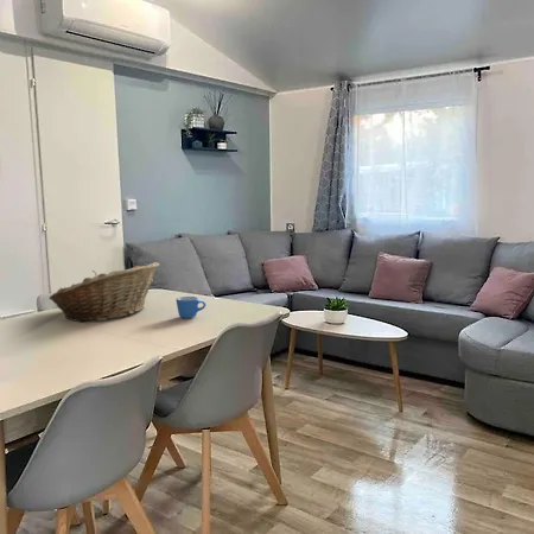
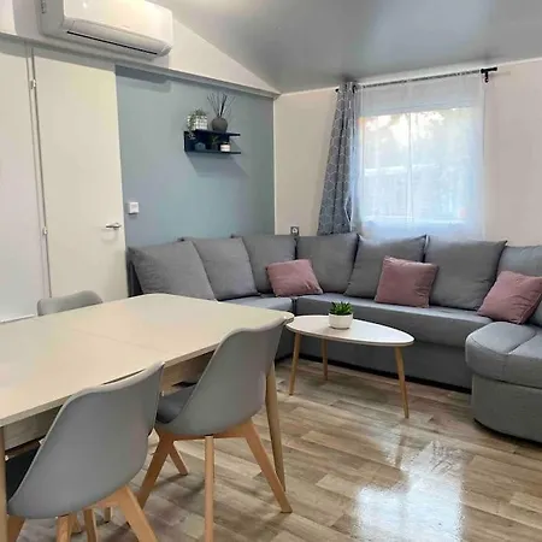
- fruit basket (108, 288)
- mug (191, 307)
